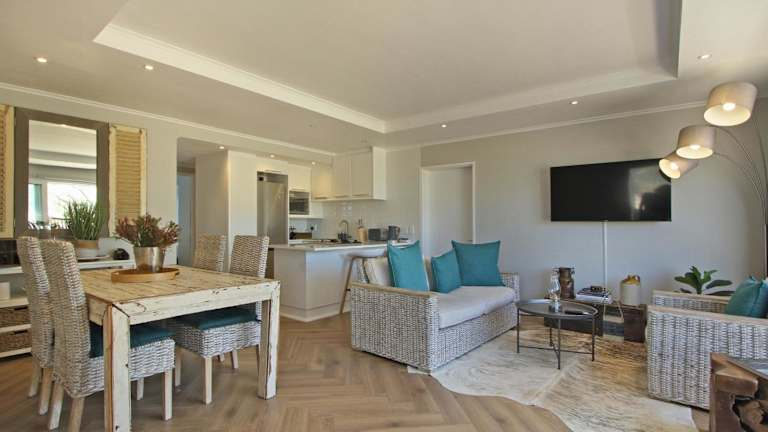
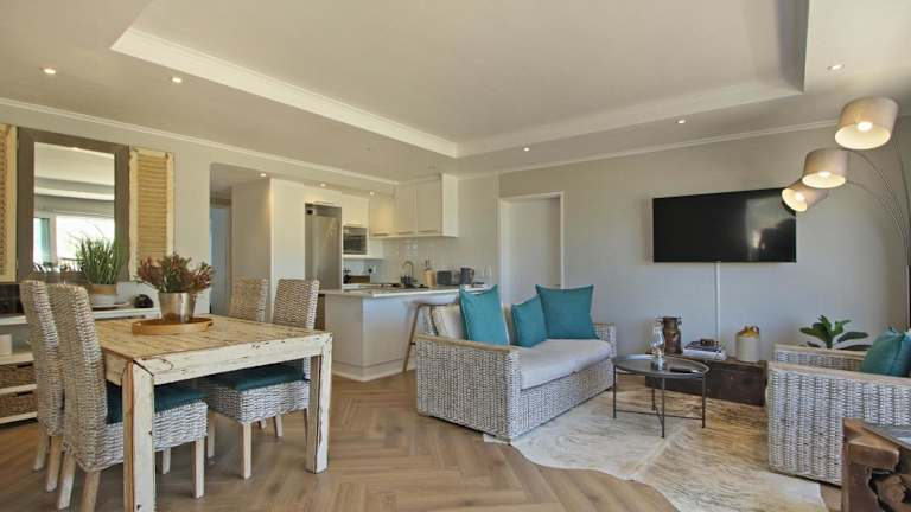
- bag (613, 319)
